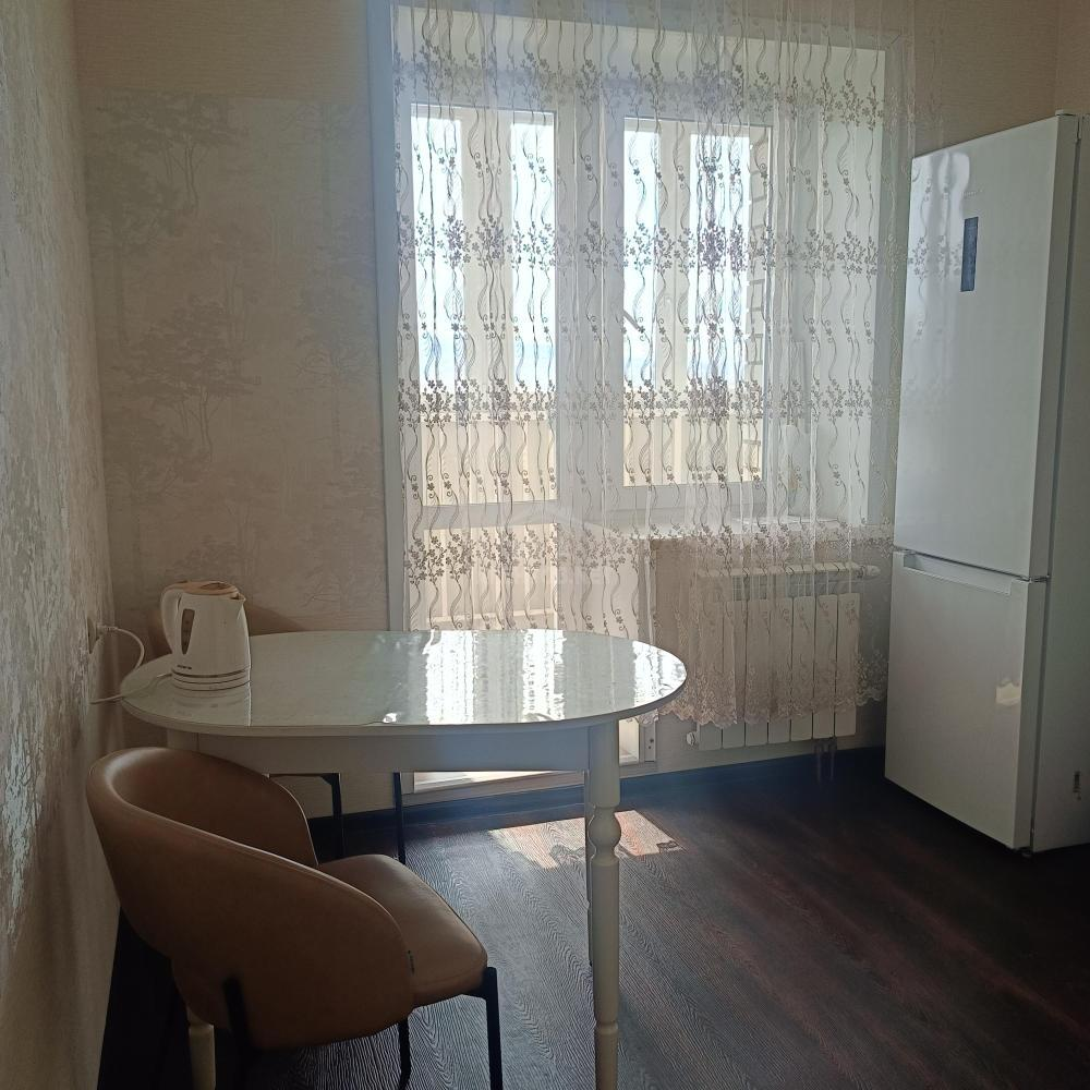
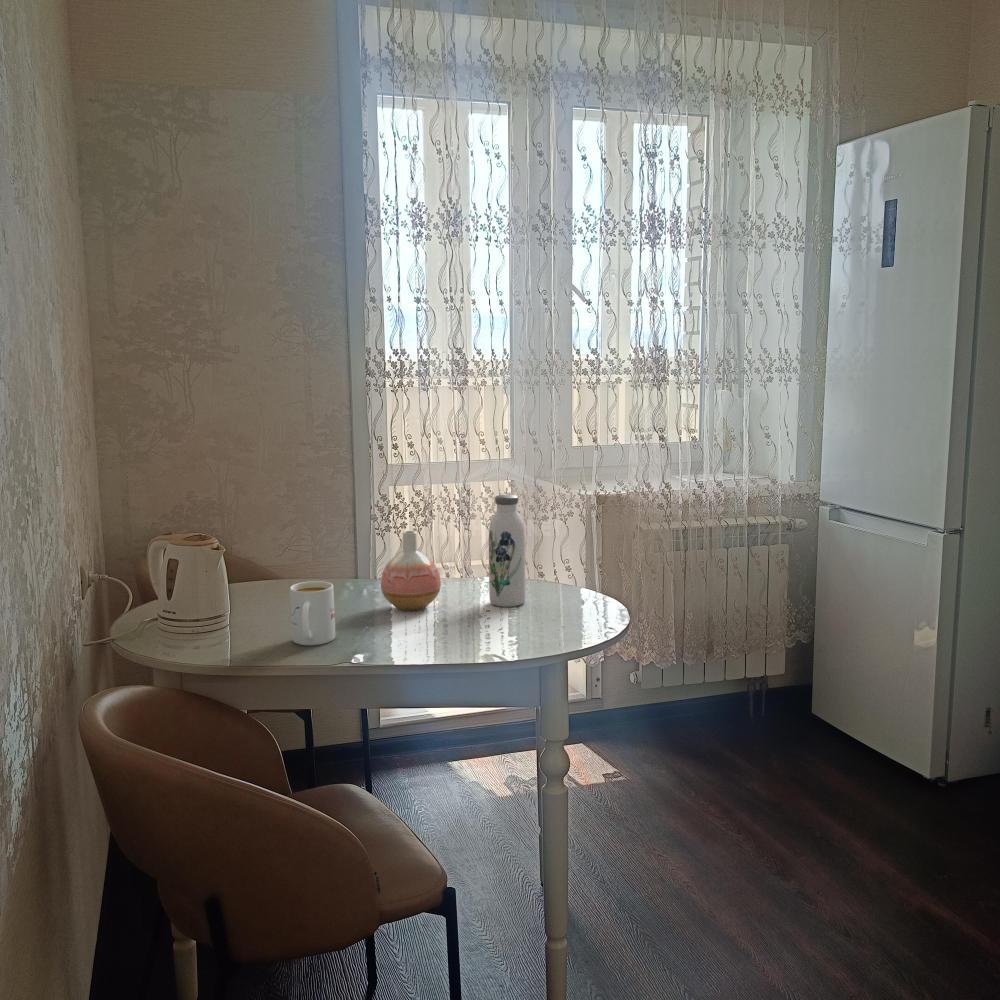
+ water bottle (507, 549)
+ mug (311, 615)
+ vase (410, 570)
